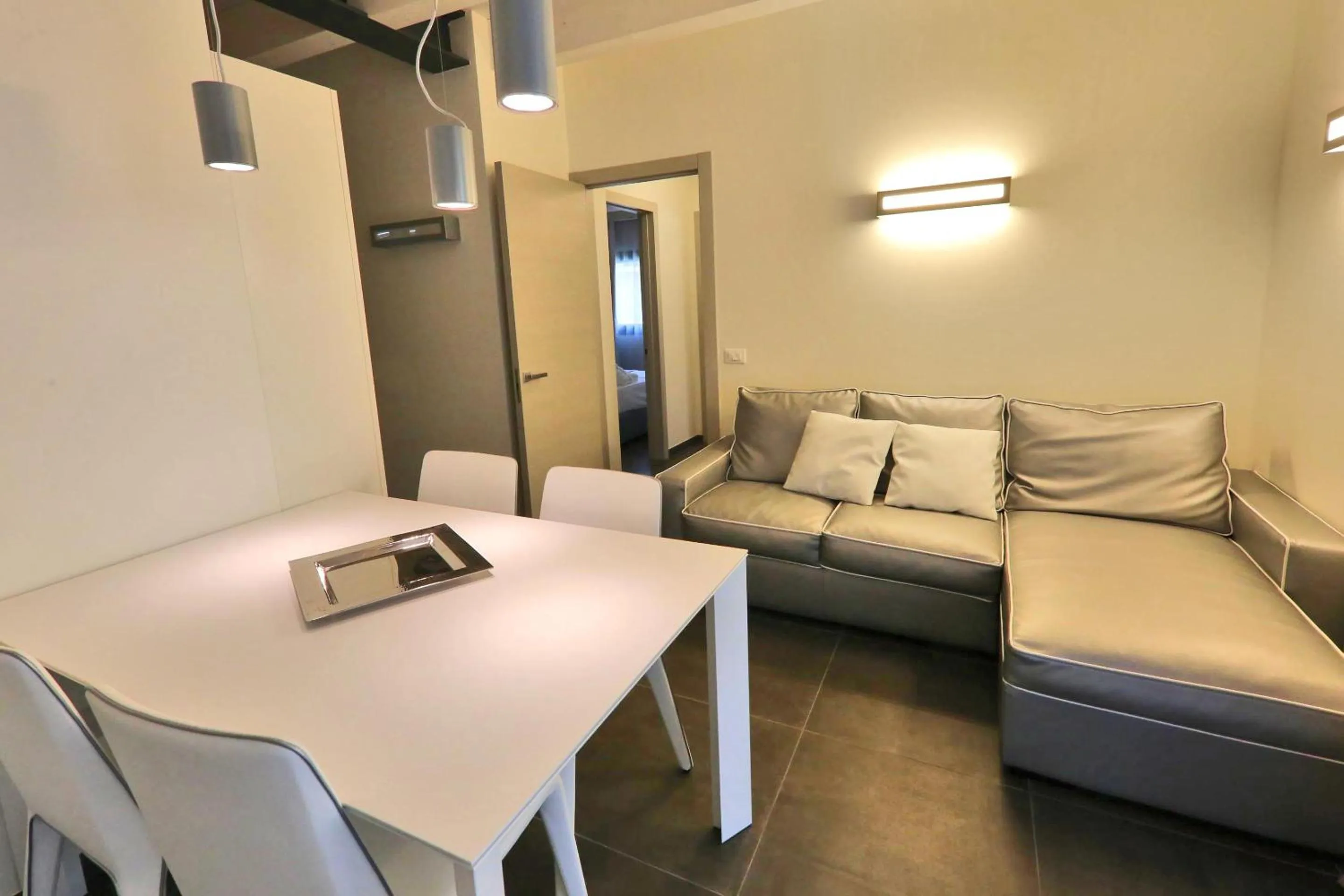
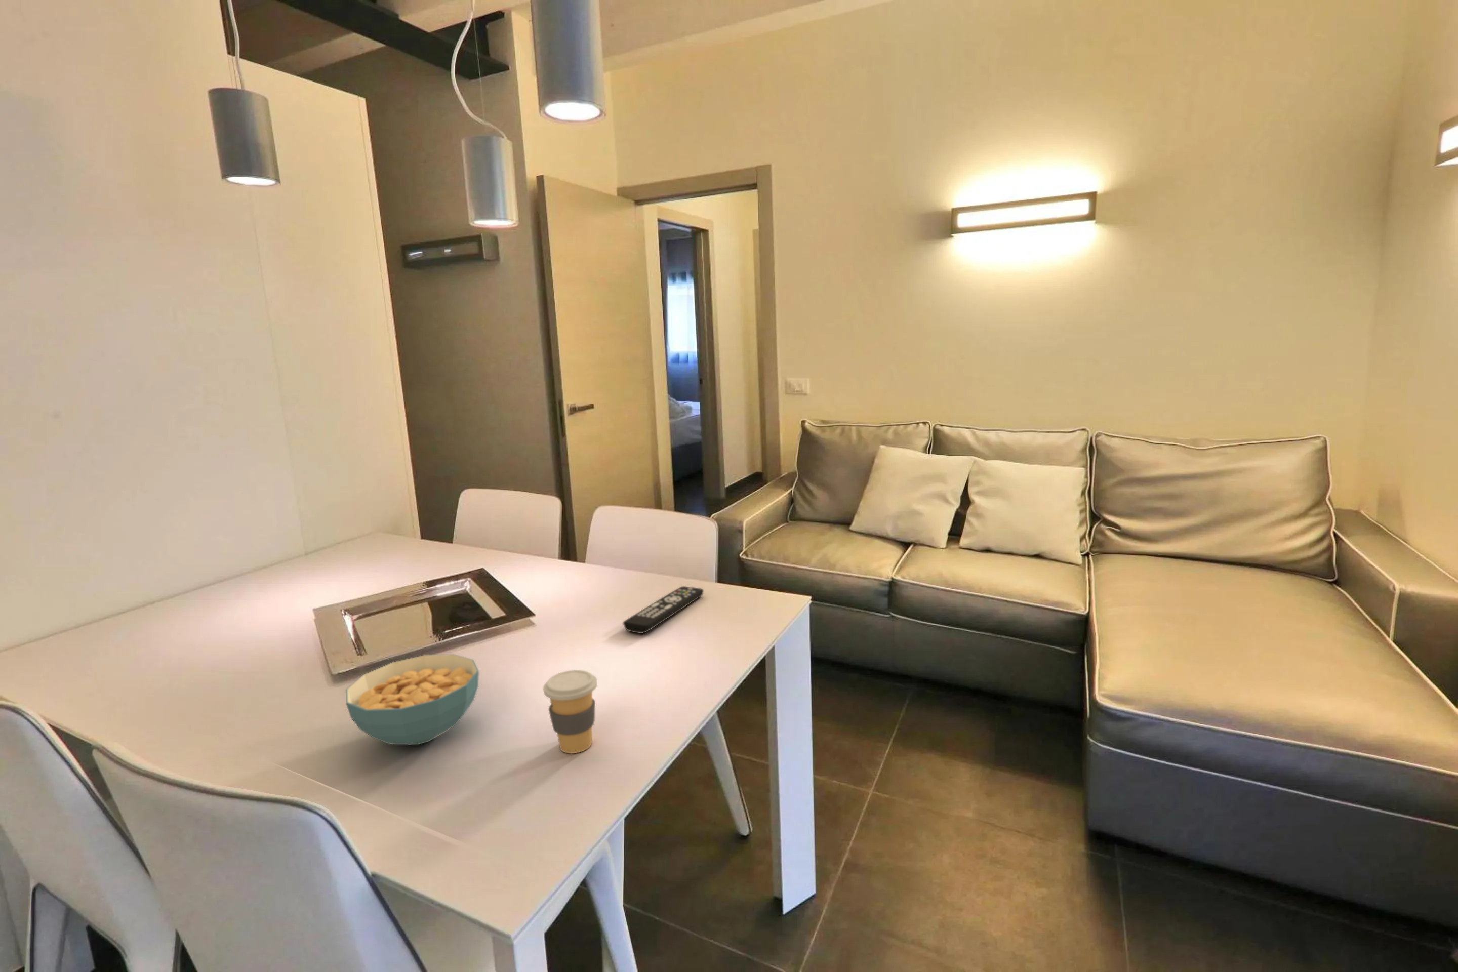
+ cereal bowl (418, 707)
+ coffee cup (573, 713)
+ remote control (665, 608)
